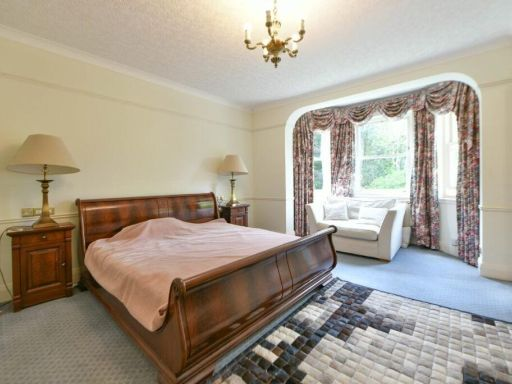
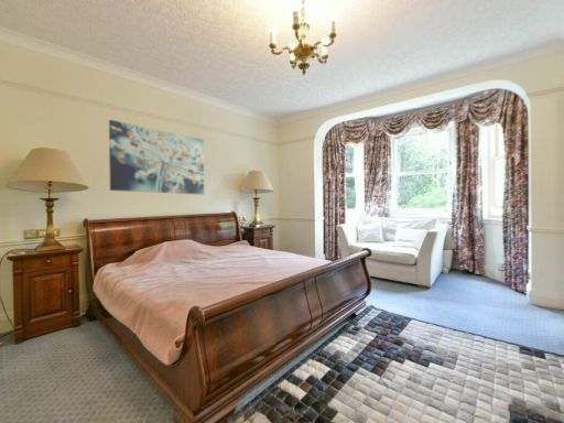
+ wall art (162, 162)
